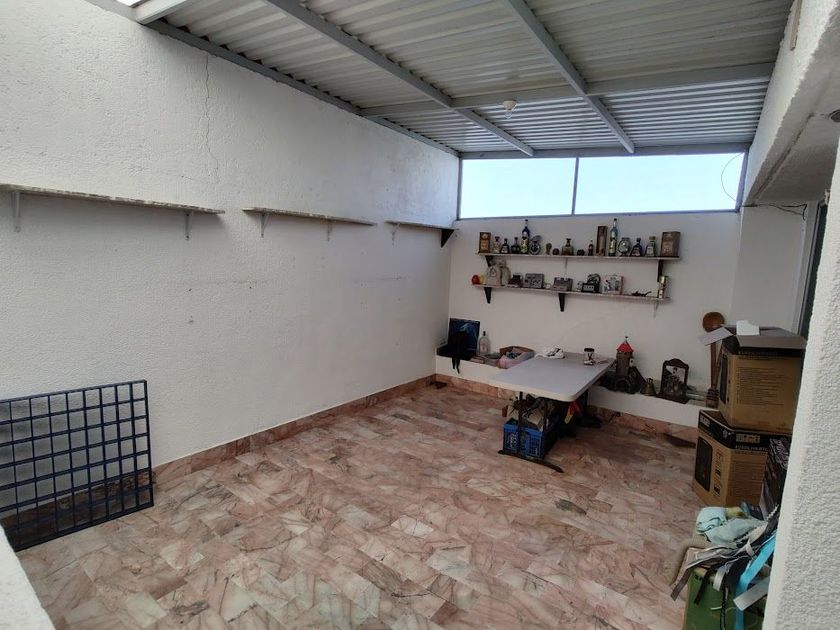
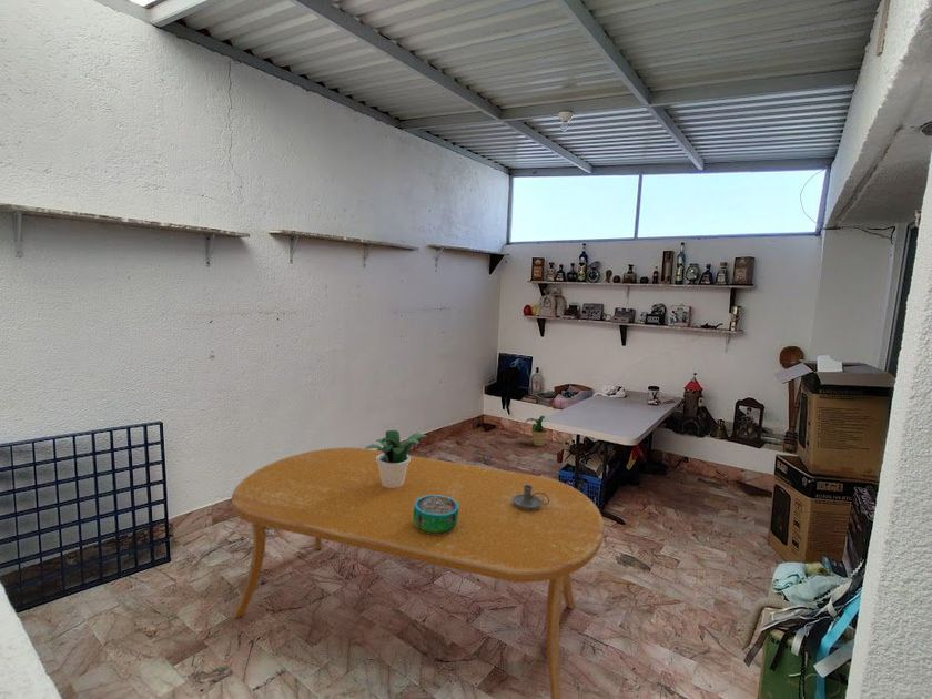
+ potted plant (397, 458)
+ dining table (413, 553)
+ decorative bowl (435, 514)
+ potted plant (539, 430)
+ candle holder (530, 496)
